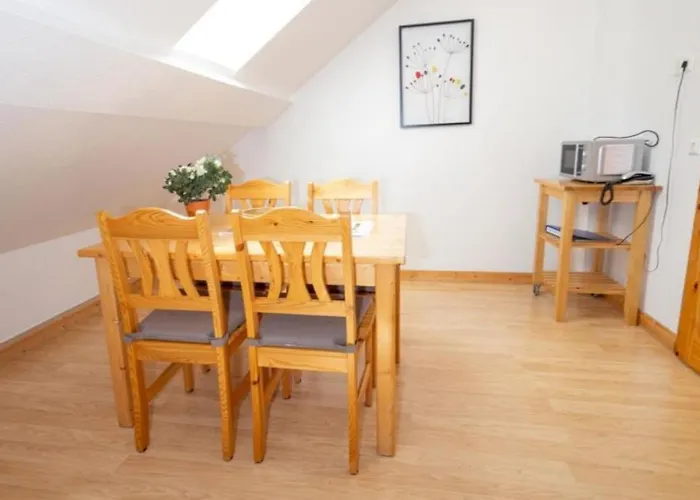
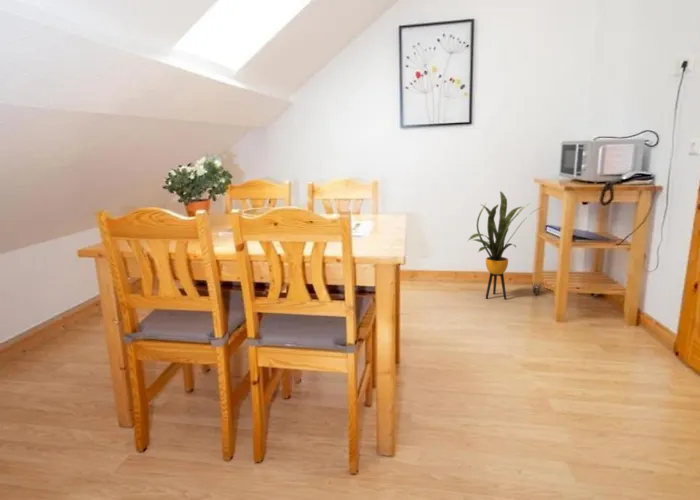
+ house plant (502, 246)
